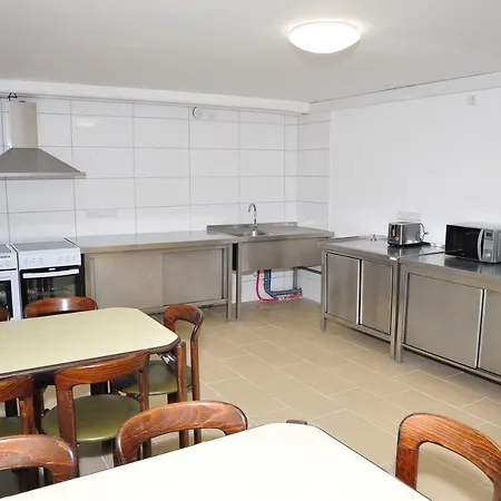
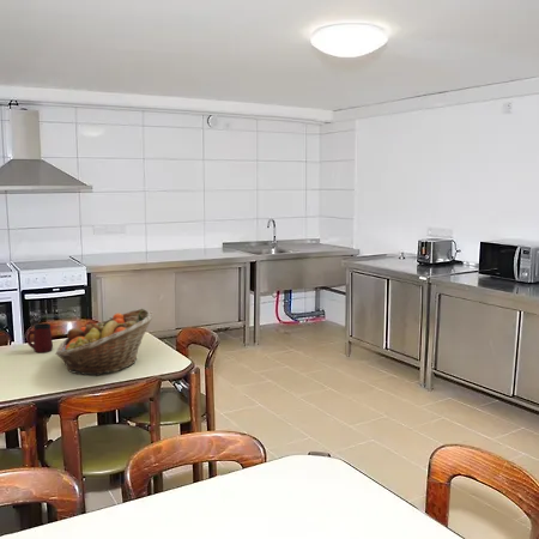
+ mug (40, 338)
+ fruit basket (105, 339)
